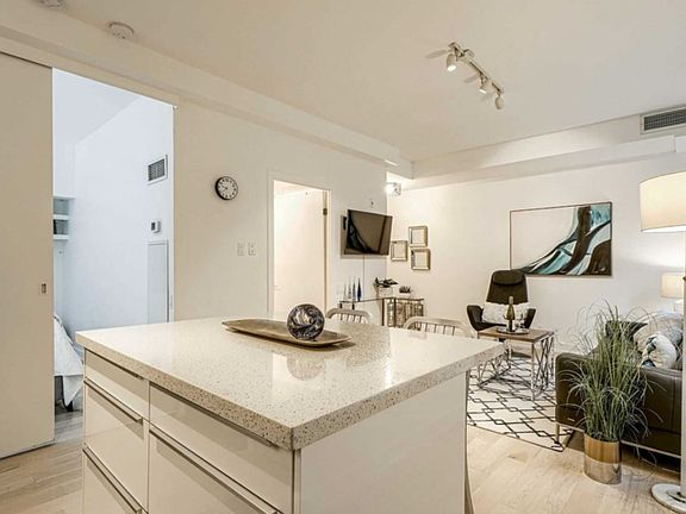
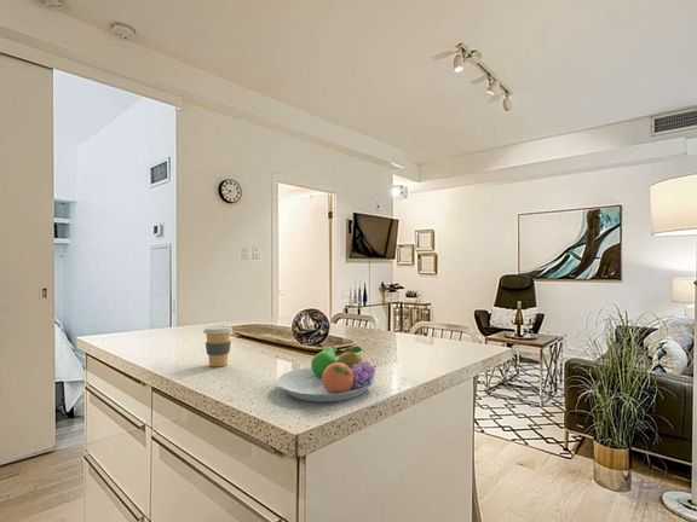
+ coffee cup (218, 346)
+ fruit bowl (328, 367)
